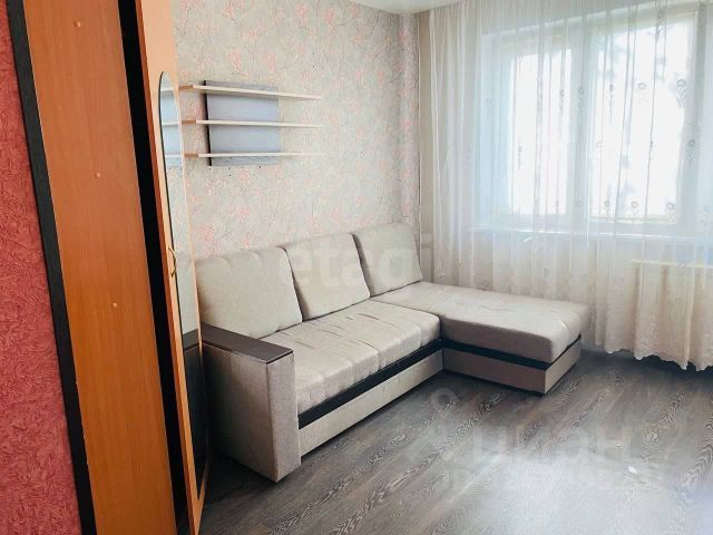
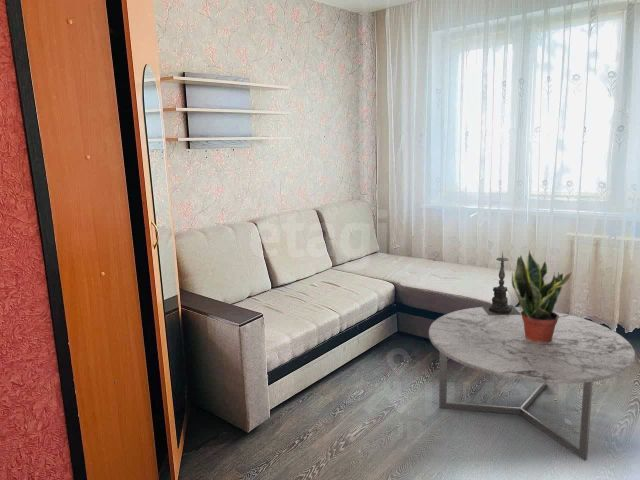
+ coffee table (522, 375)
+ candle holder (501, 279)
+ potted plant (546, 293)
